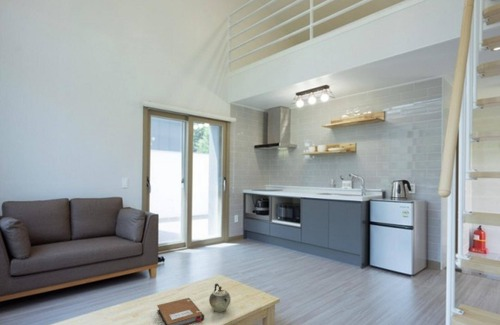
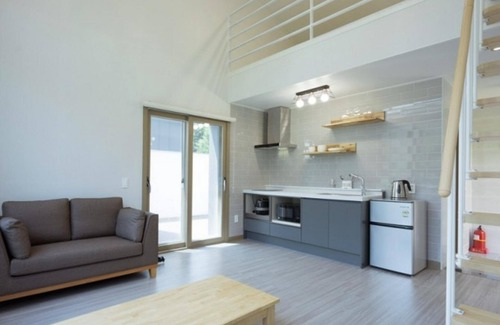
- notebook (180, 312)
- teapot (220, 298)
